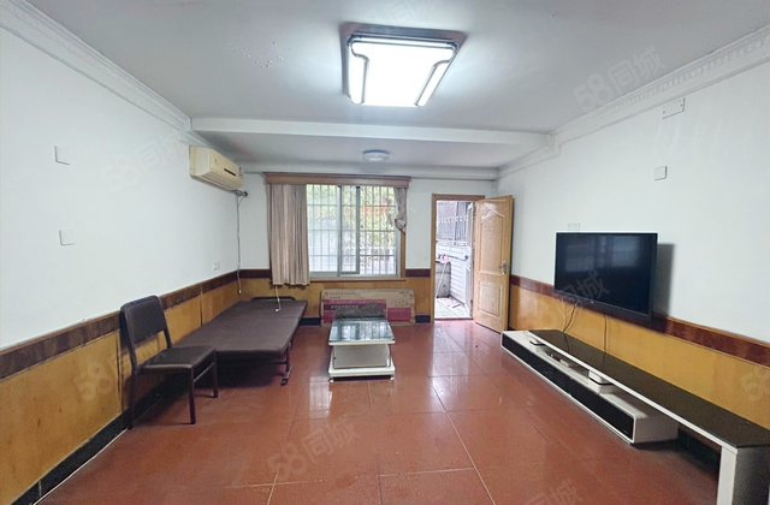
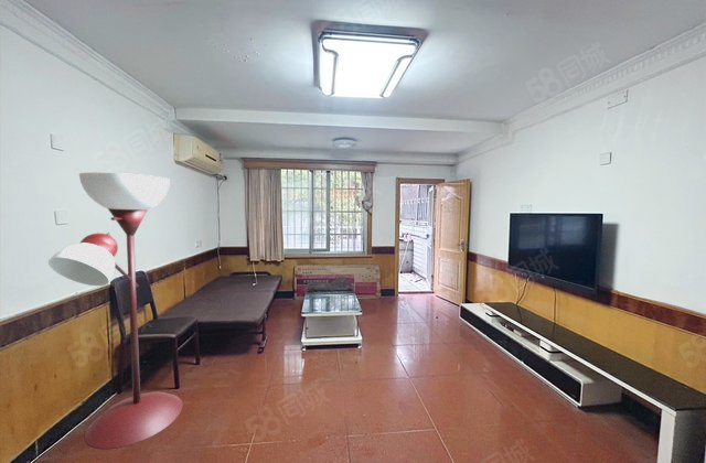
+ floor lamp (129, 305)
